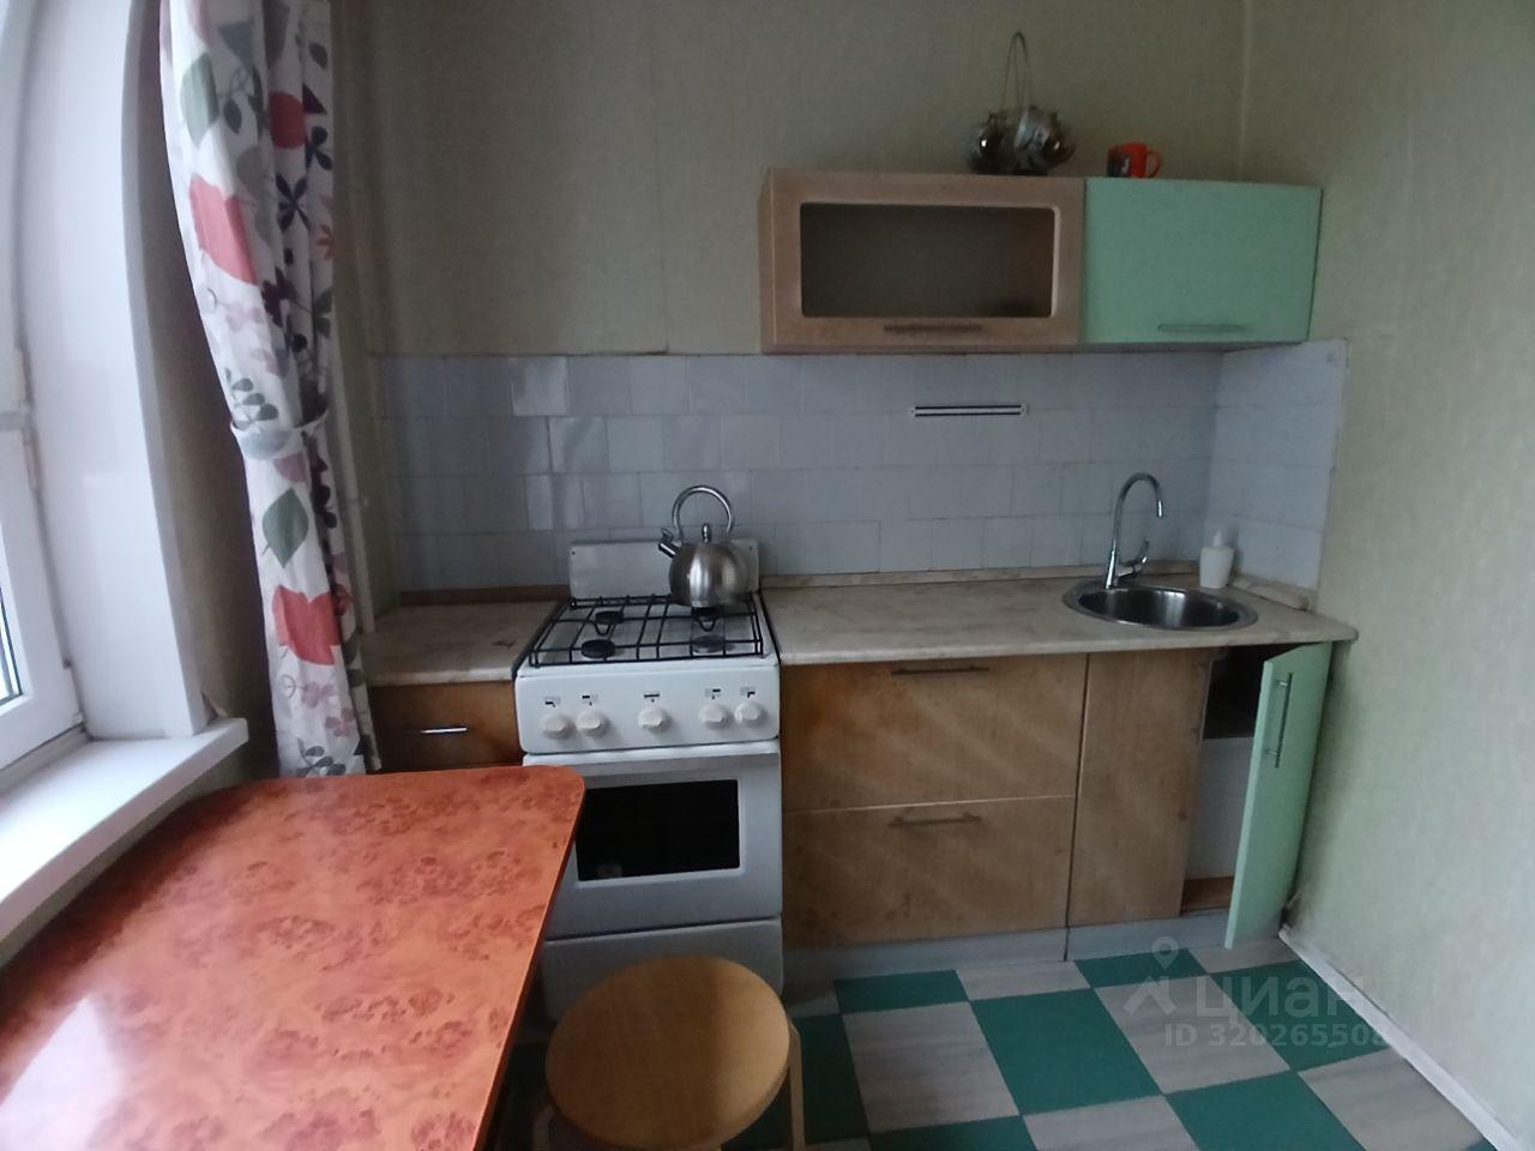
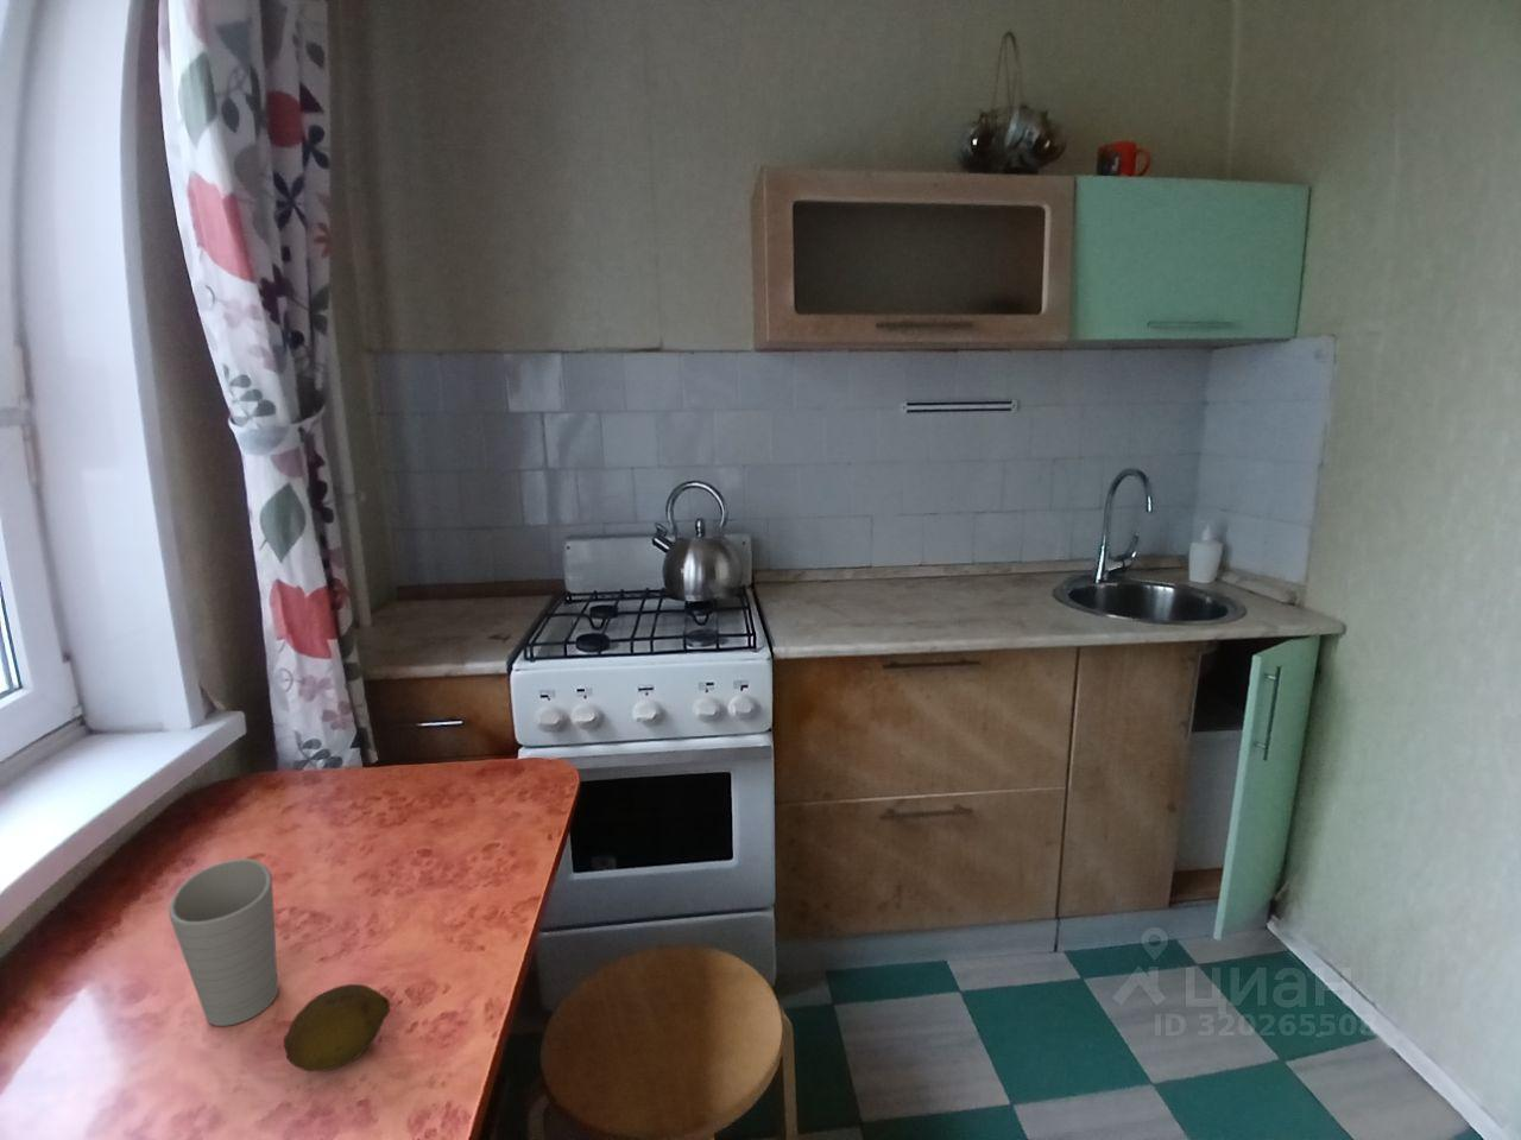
+ fruit (339, 1026)
+ cup (230, 942)
